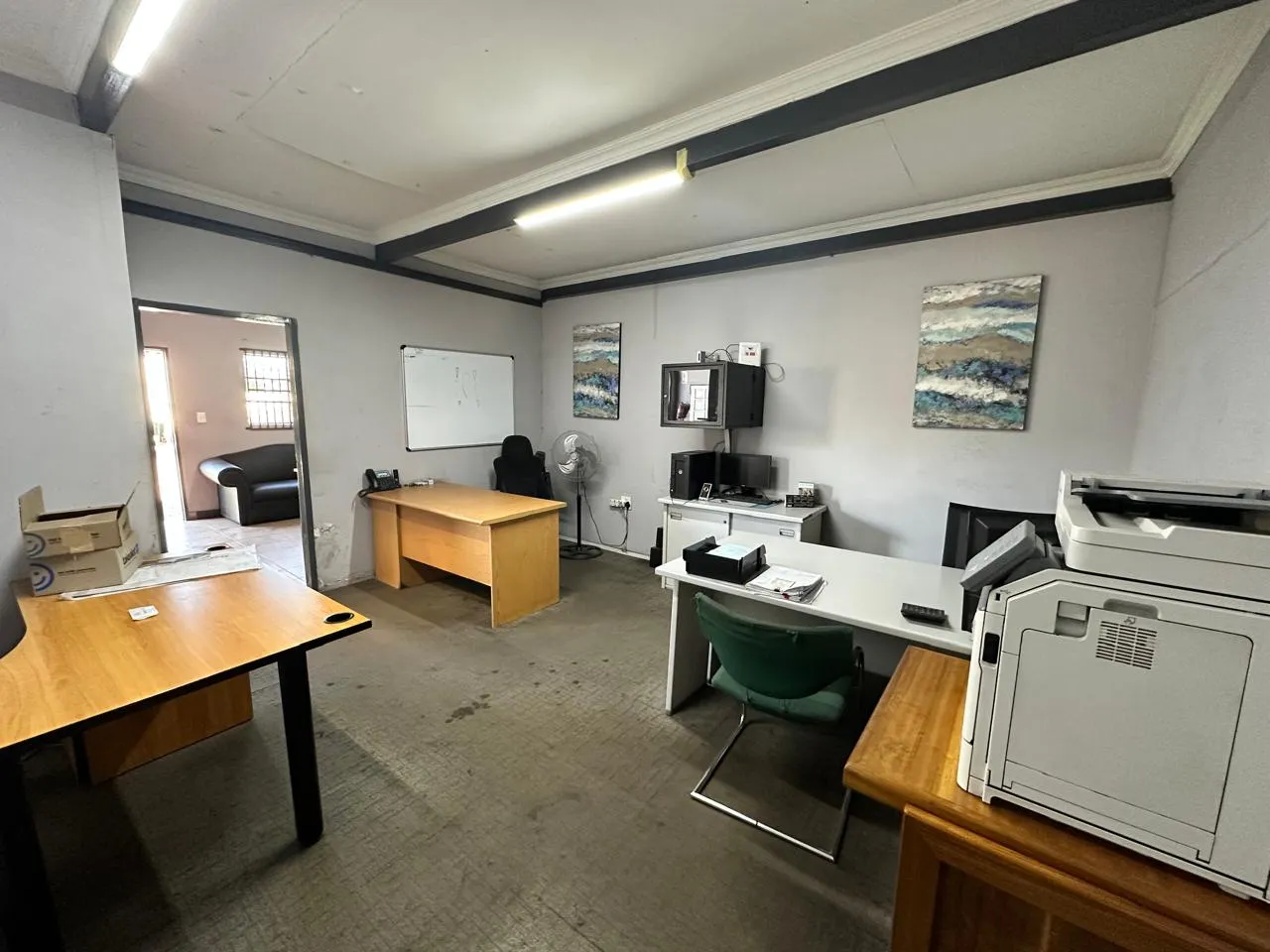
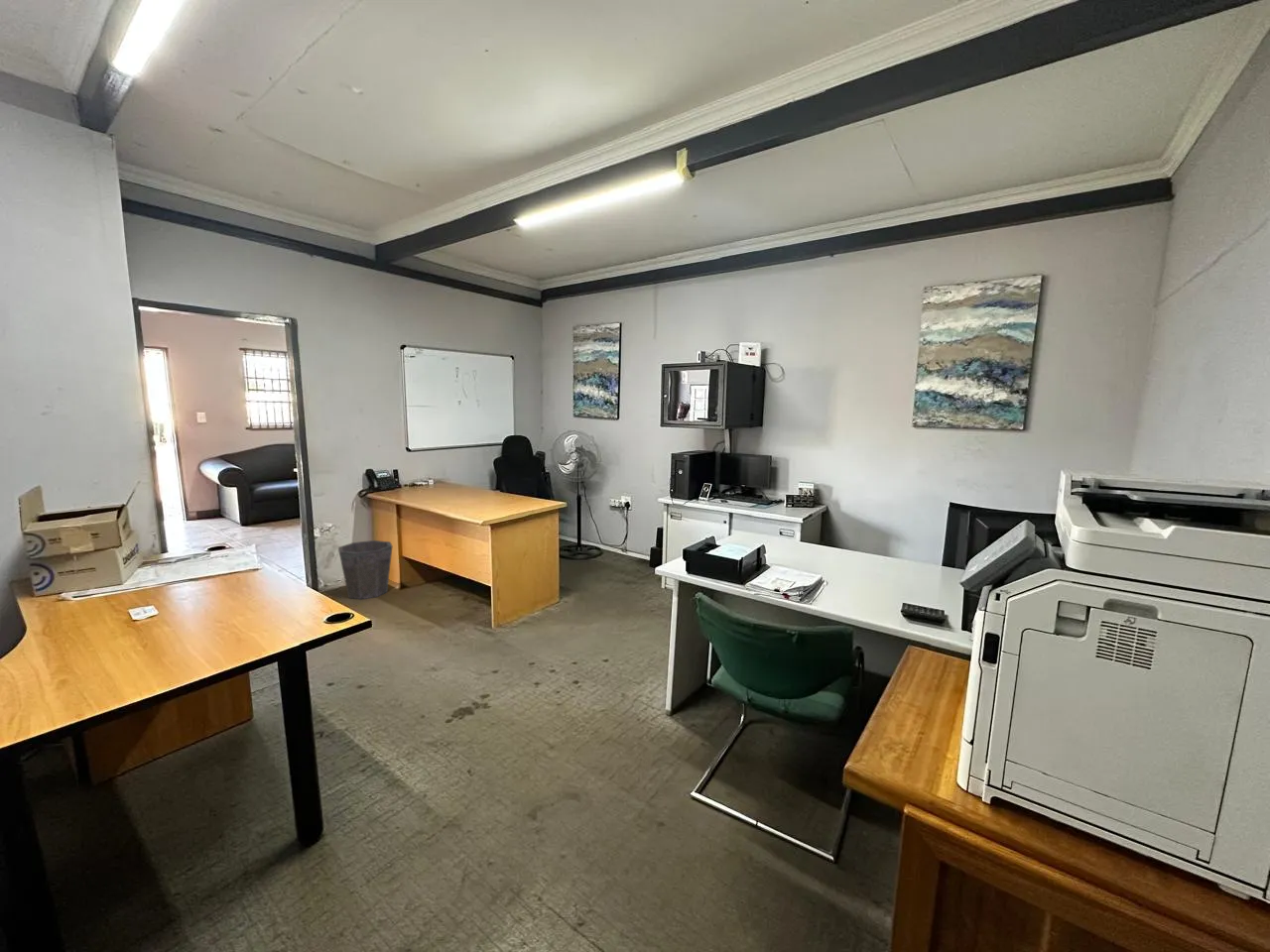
+ waste bin (366, 569)
